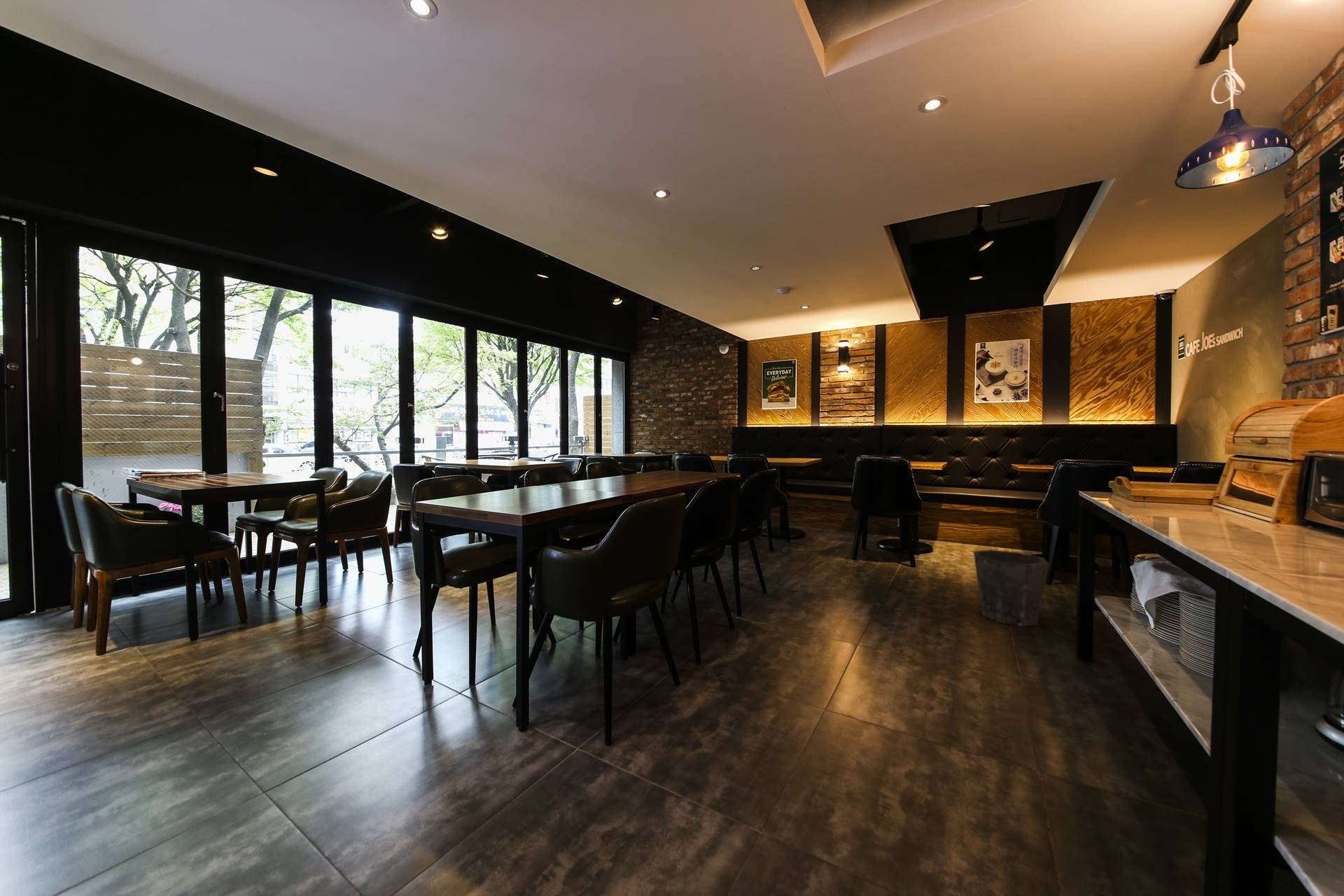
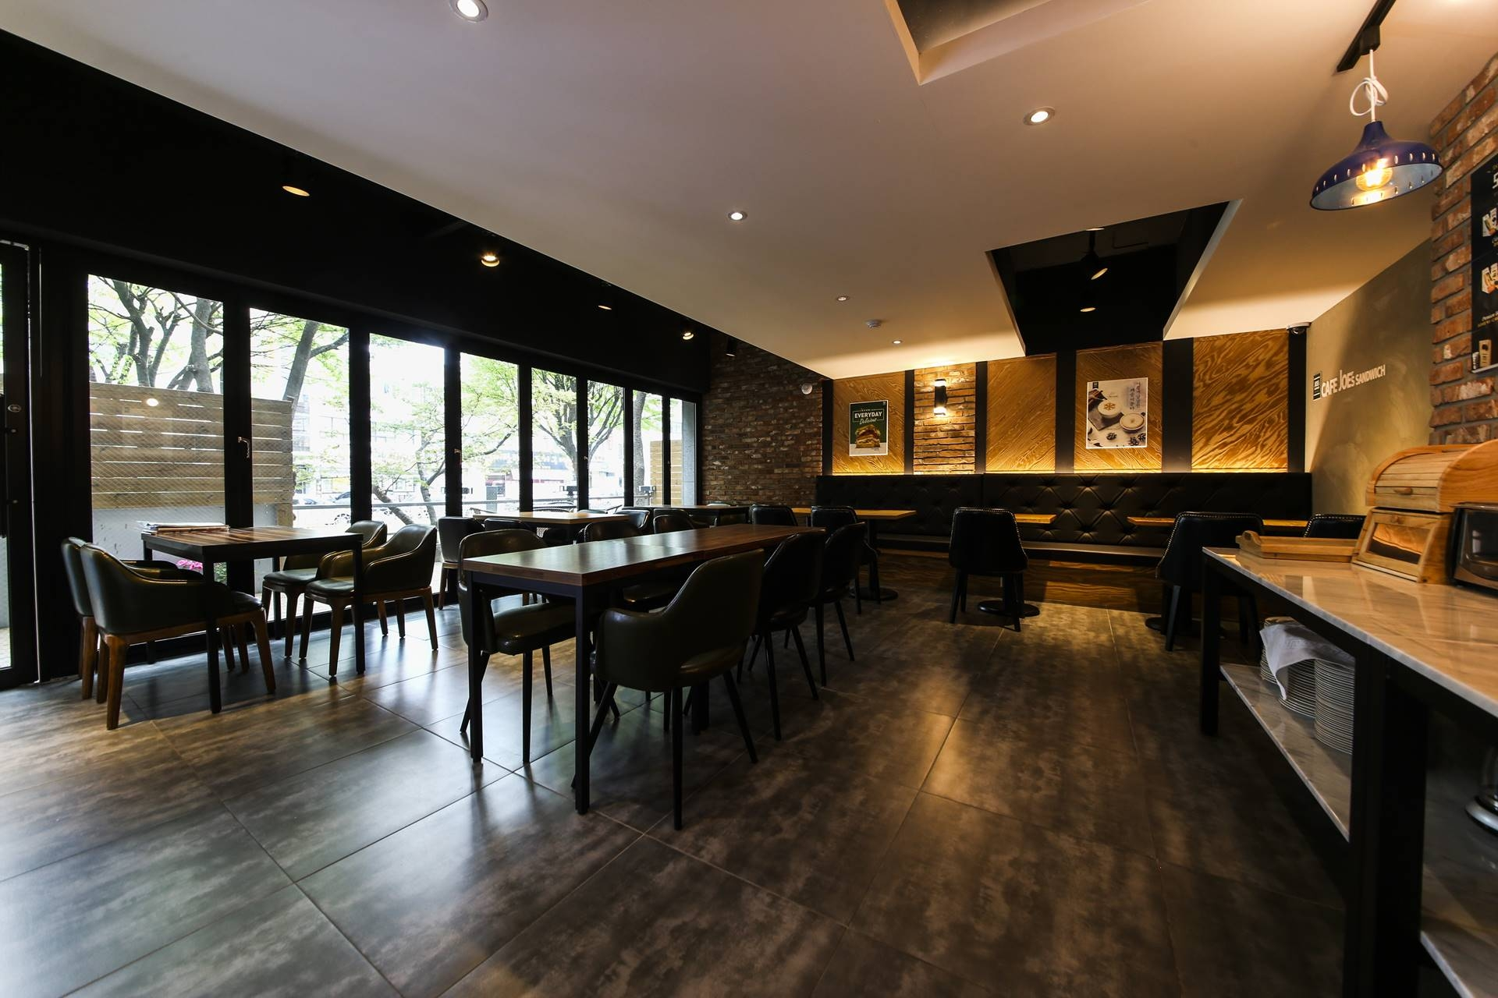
- waste bin (1009, 587)
